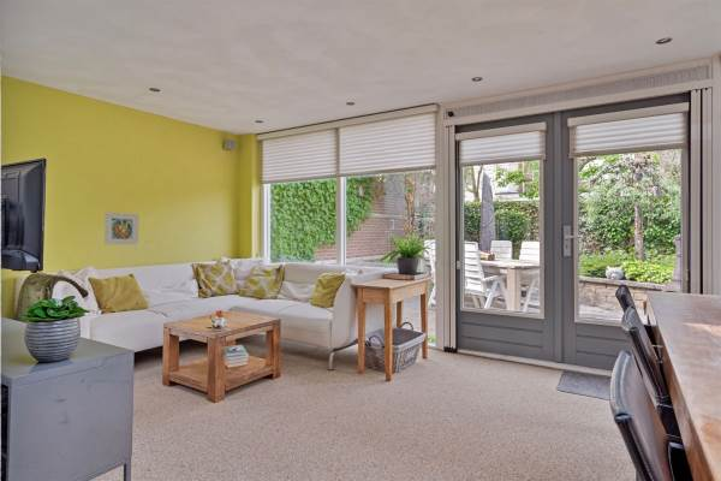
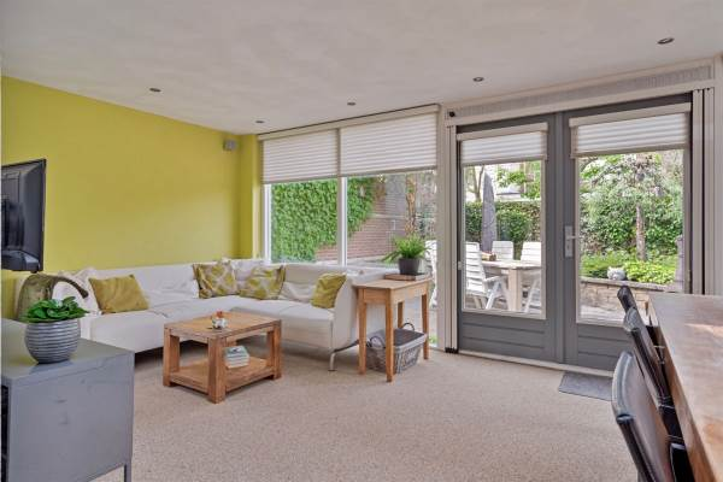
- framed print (121, 228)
